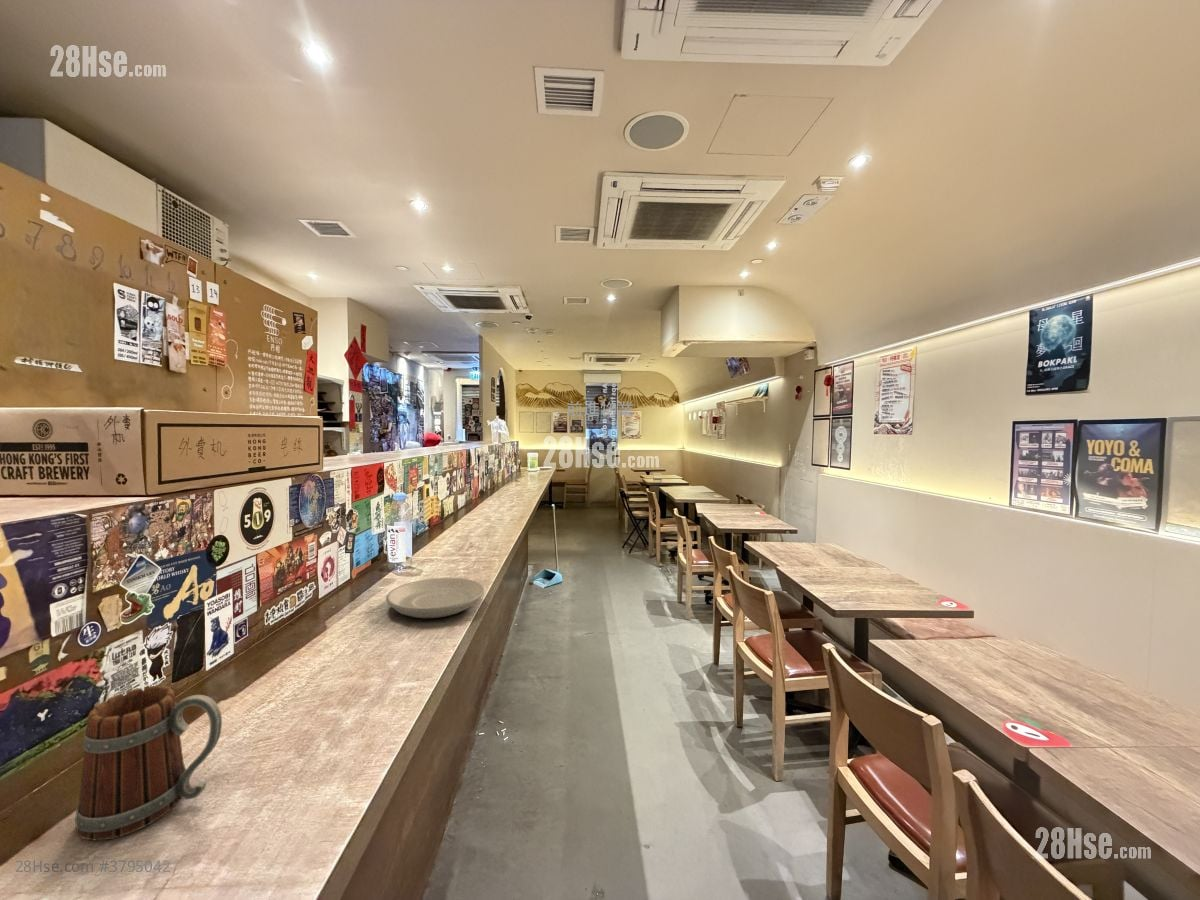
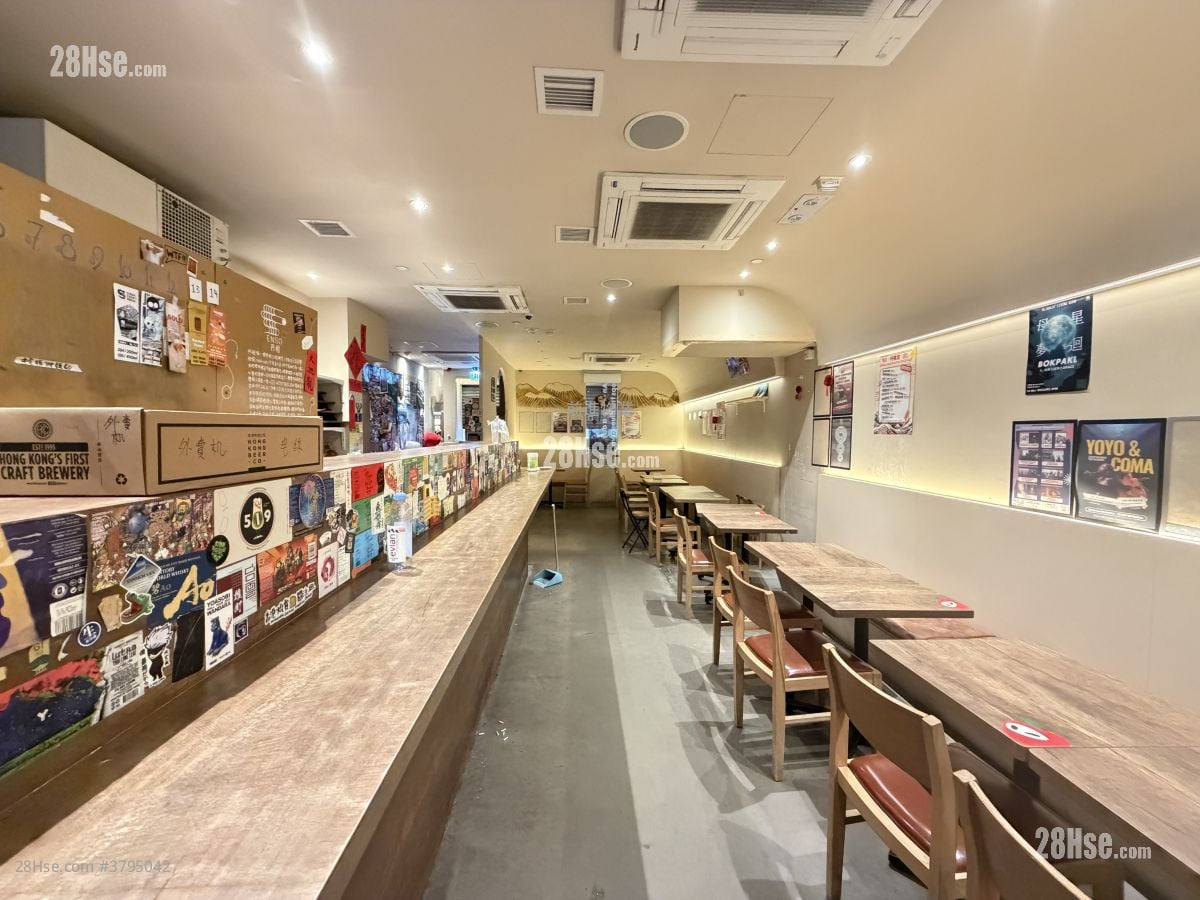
- beer mug (154, 753)
- plate (436, 598)
